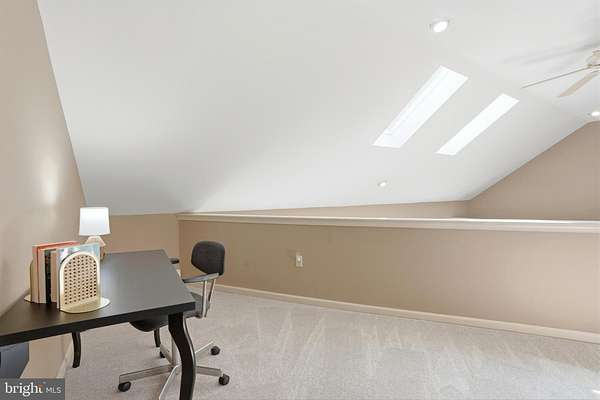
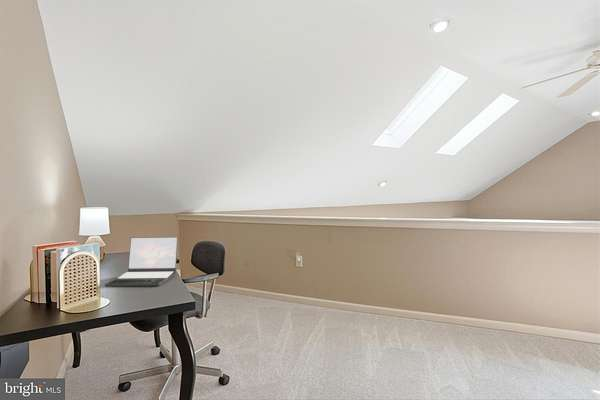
+ laptop (144, 259)
